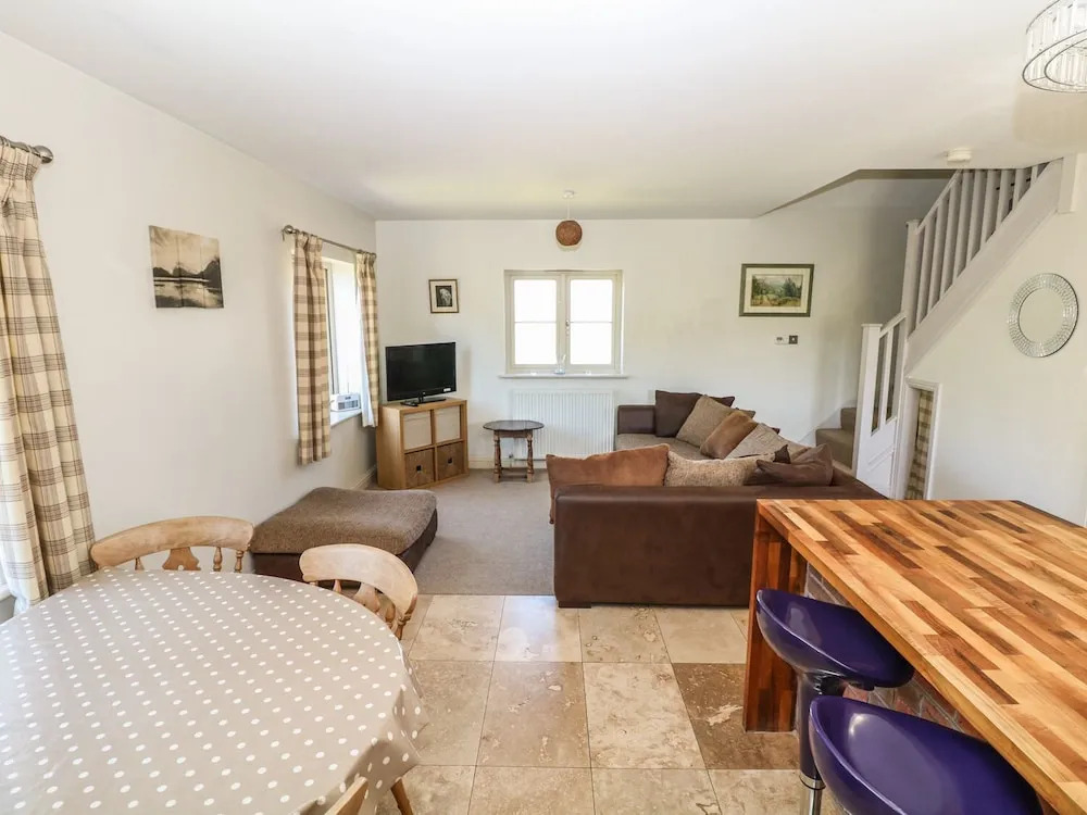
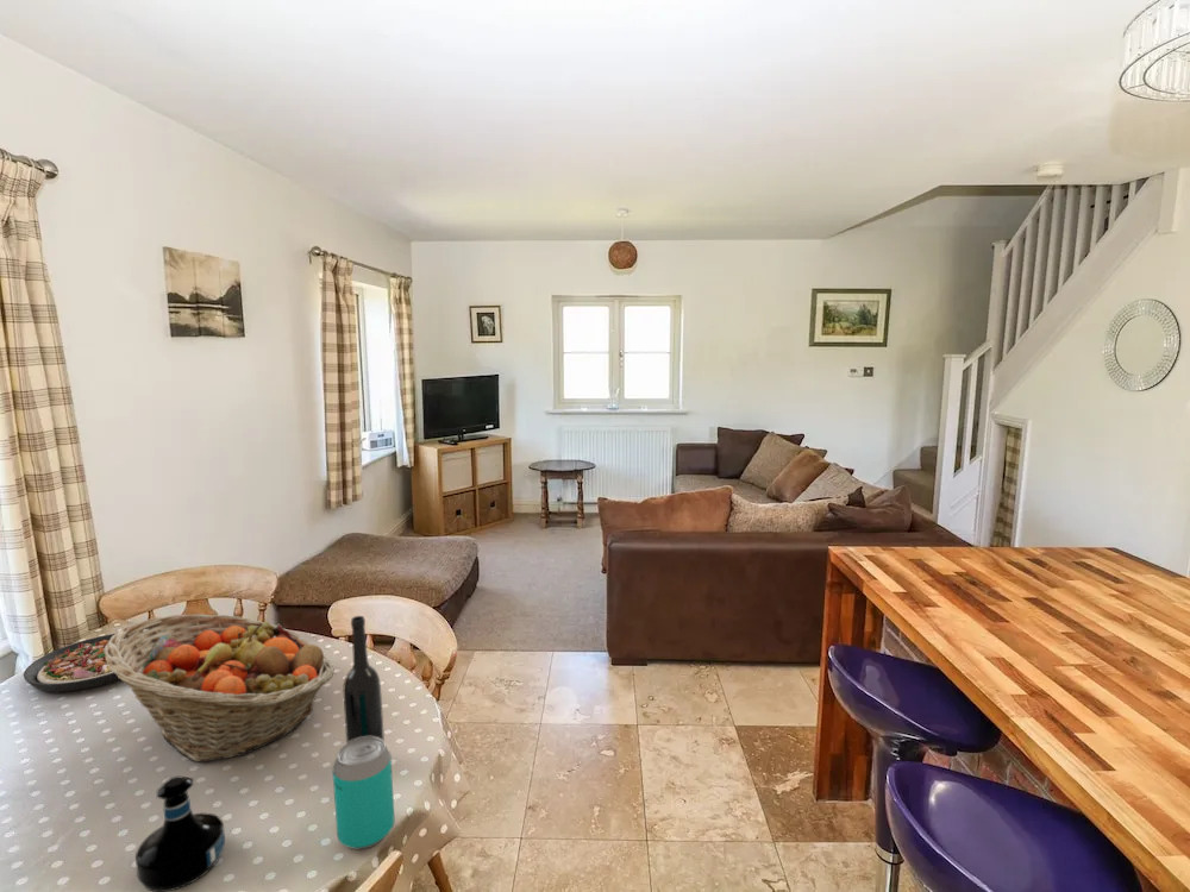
+ fruit basket (226, 670)
+ plate (99, 658)
+ beverage can (364, 792)
+ tequila bottle (178, 823)
+ bottle (362, 693)
